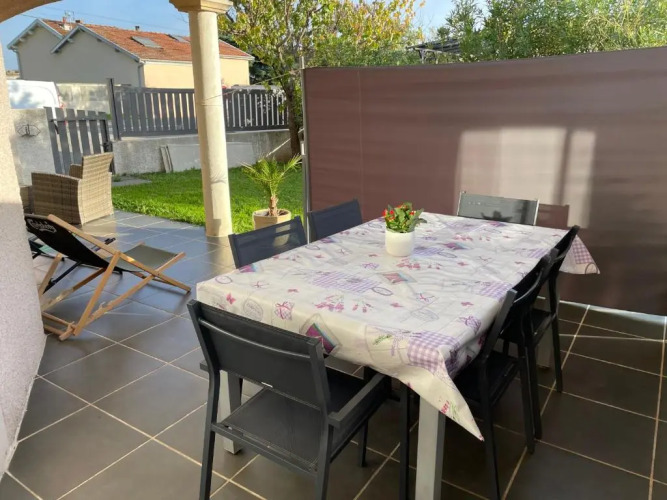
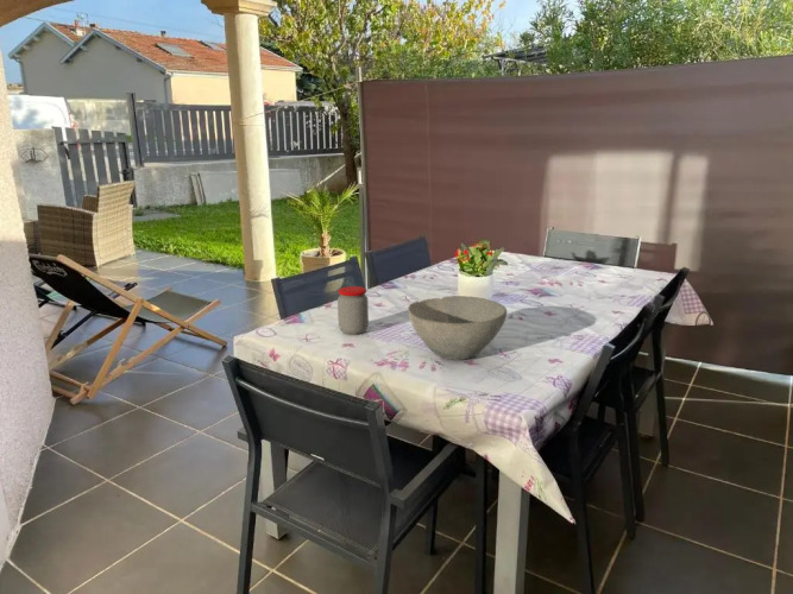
+ jar (352, 310)
+ bowl (455, 331)
